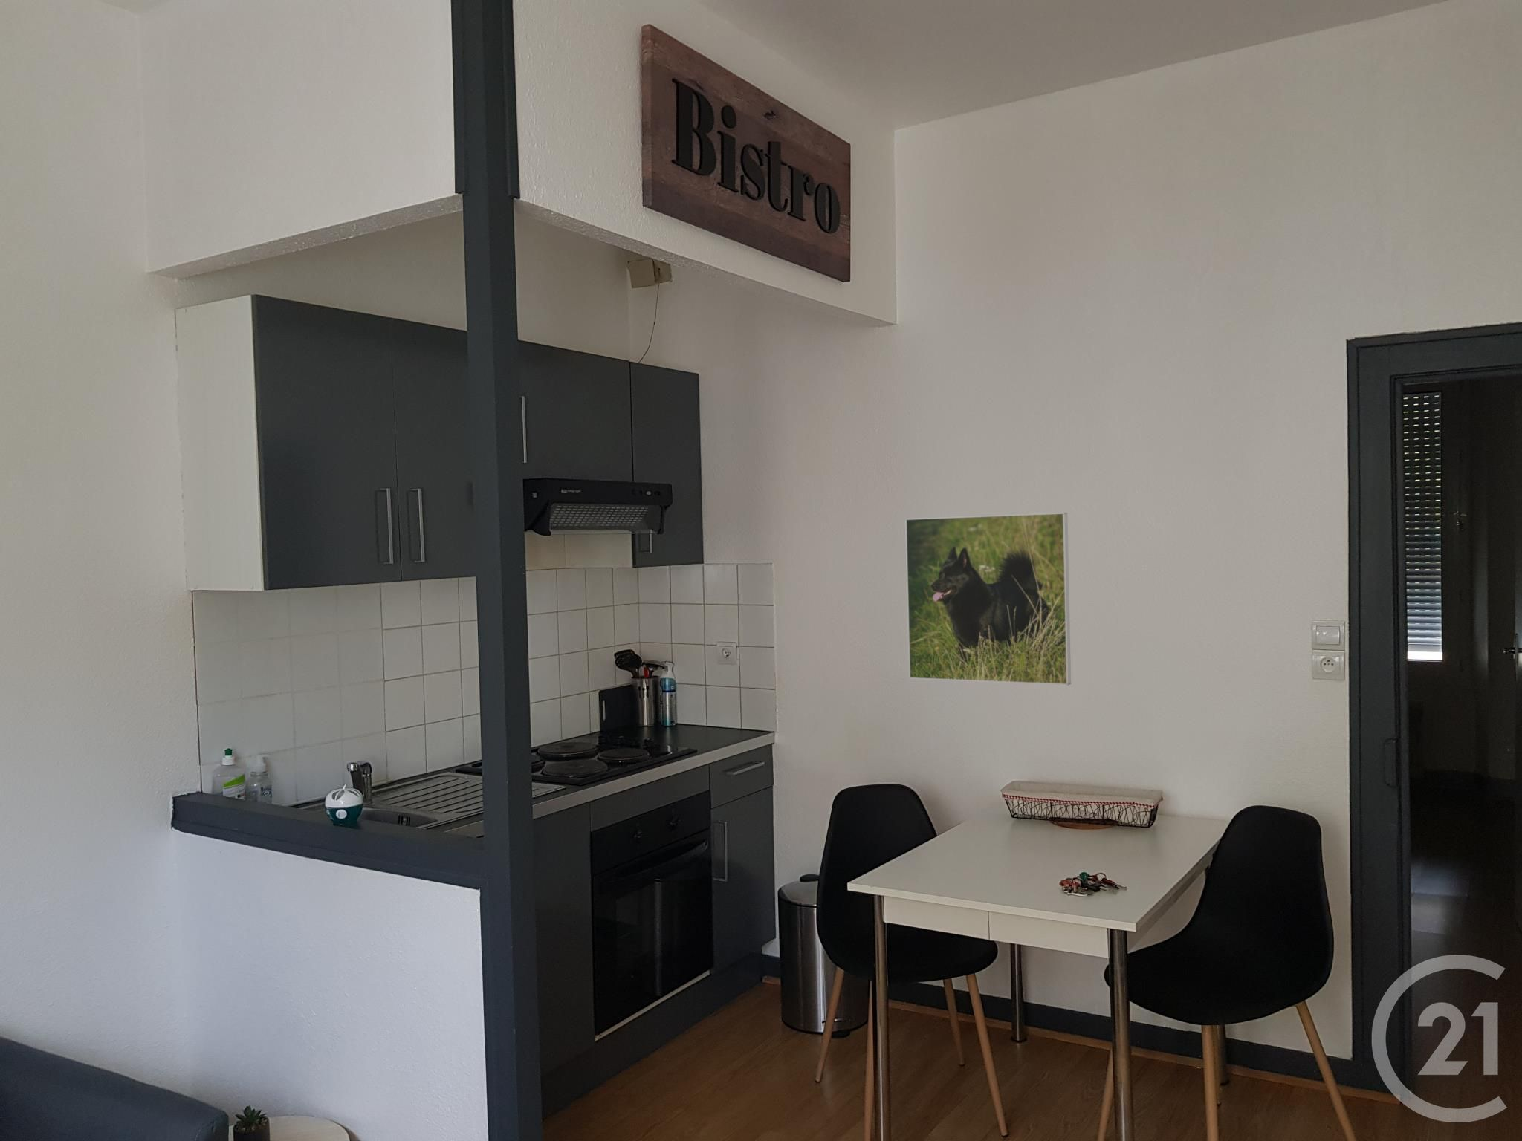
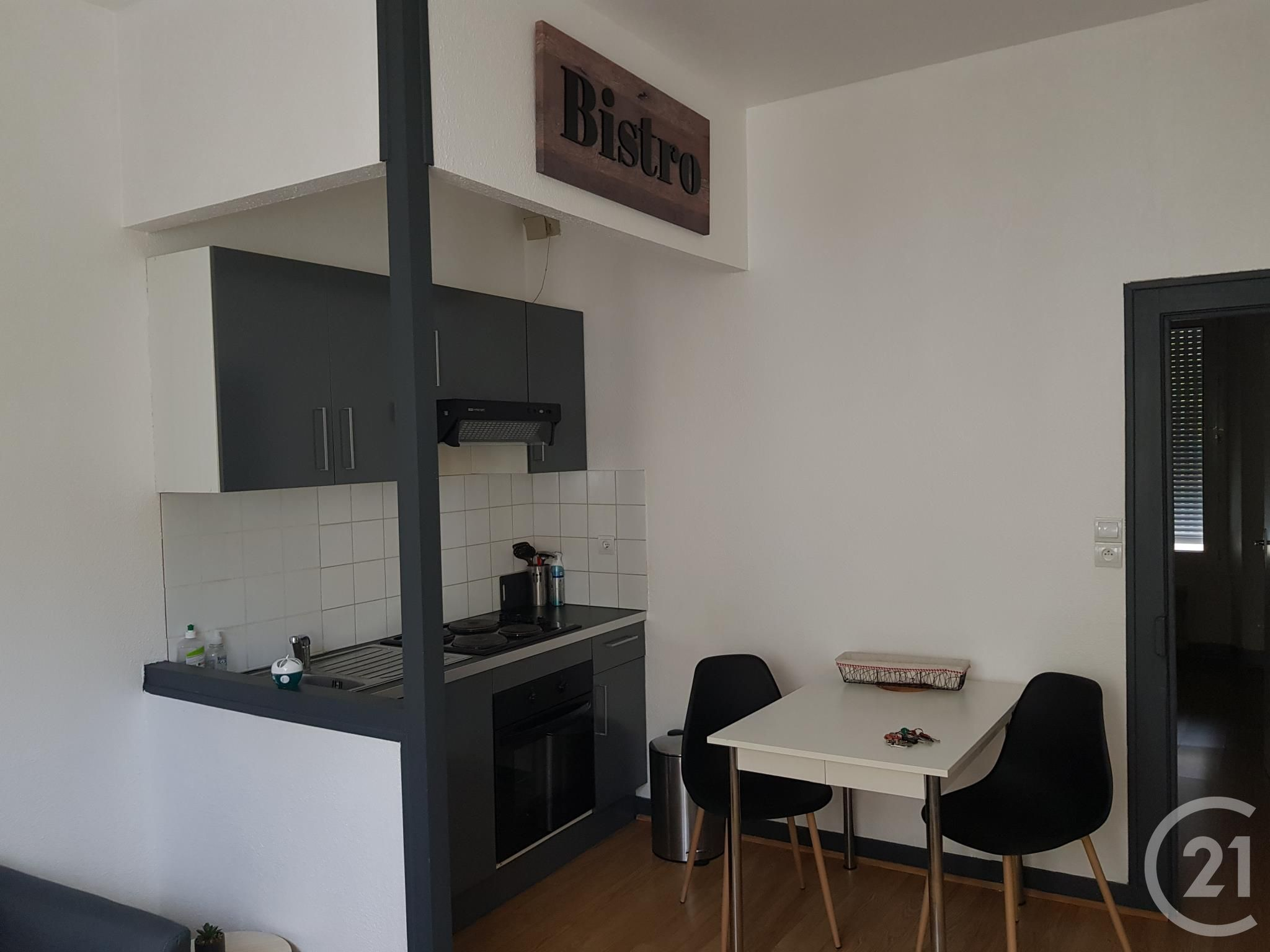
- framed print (985, 598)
